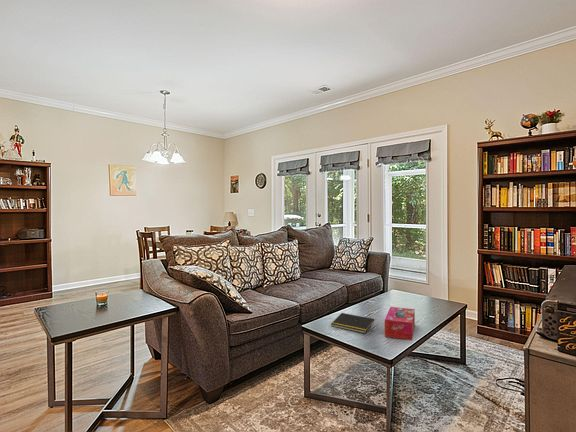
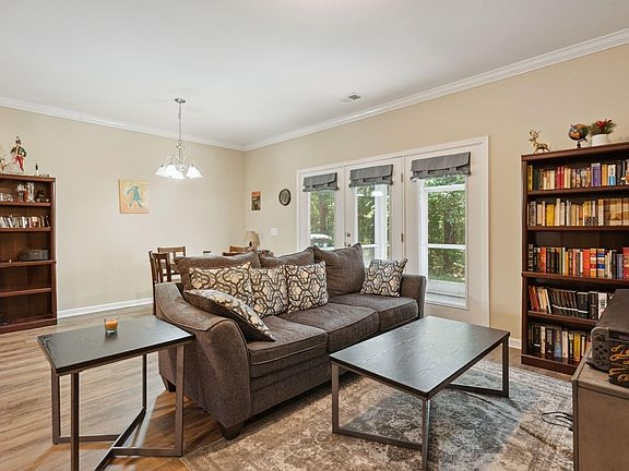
- notepad (352, 322)
- tissue box (400, 322)
